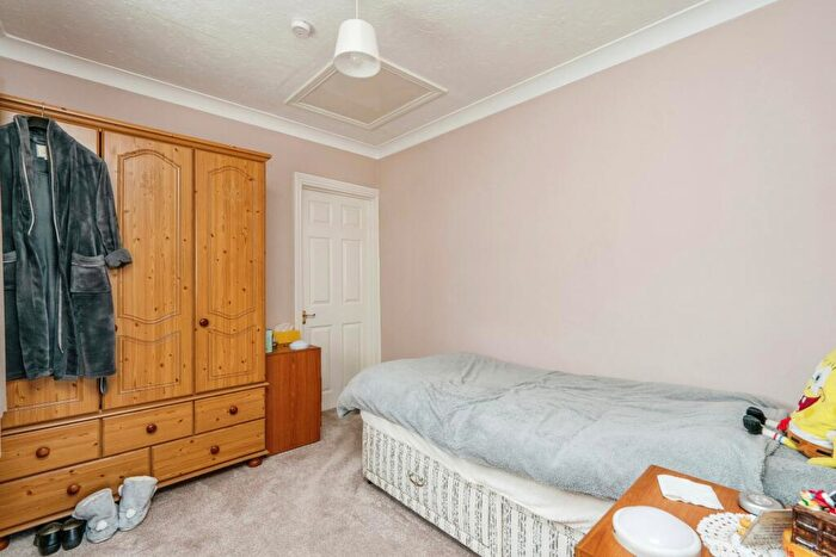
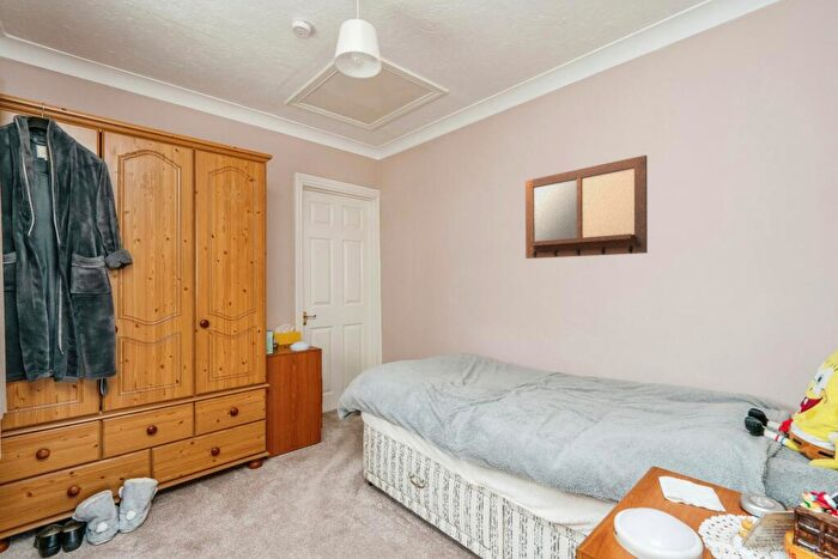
+ writing board (577, 212)
